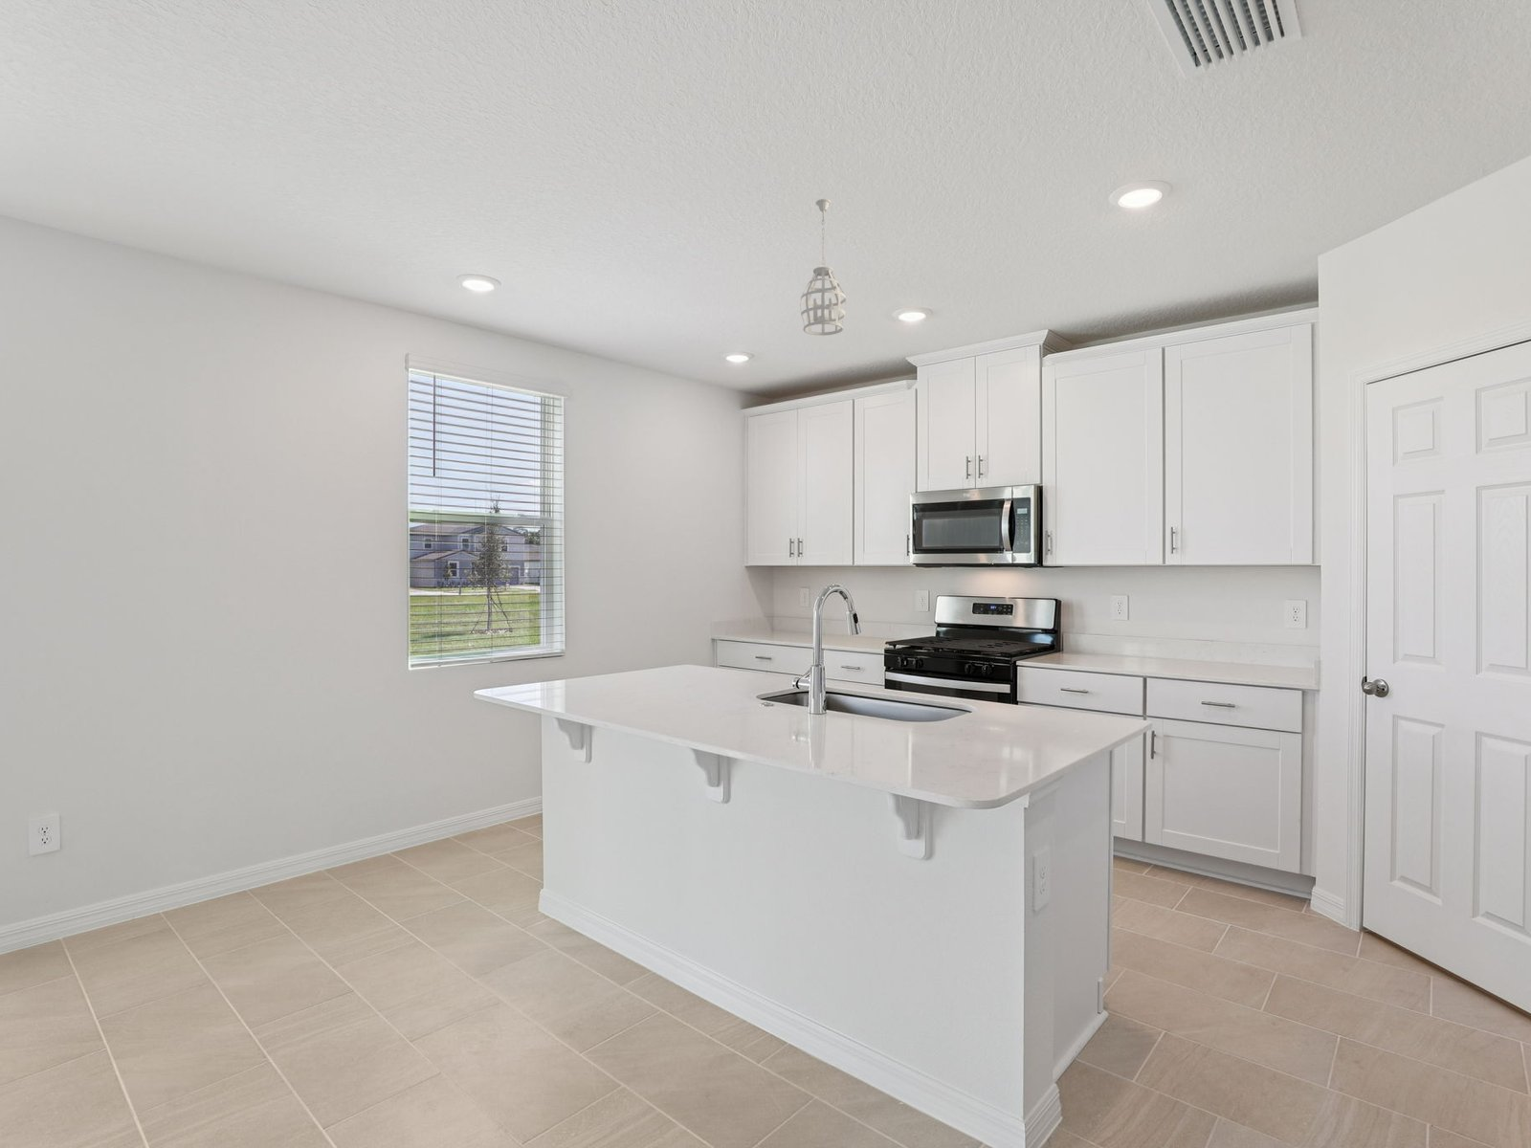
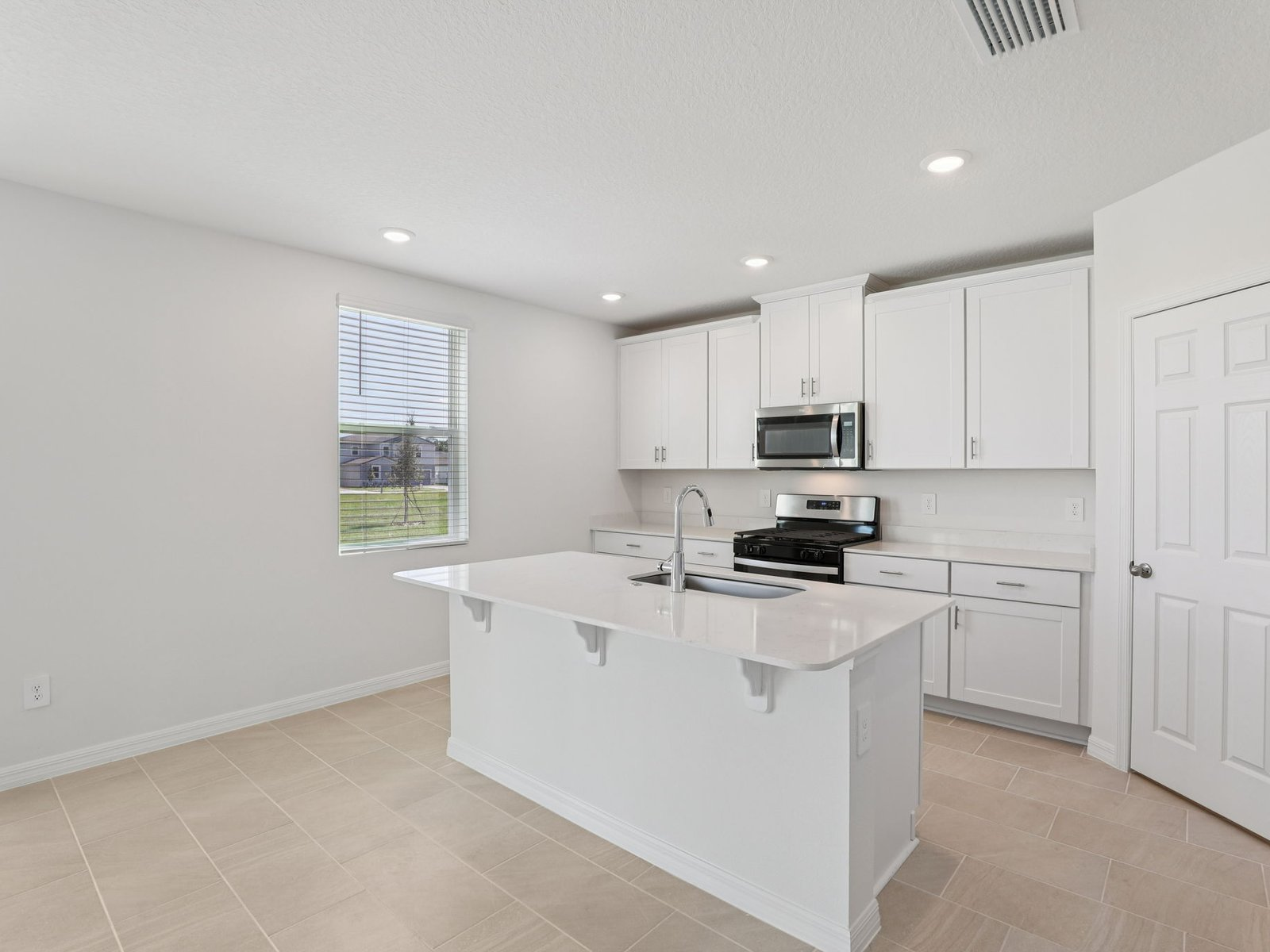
- pendant light (823, 266)
